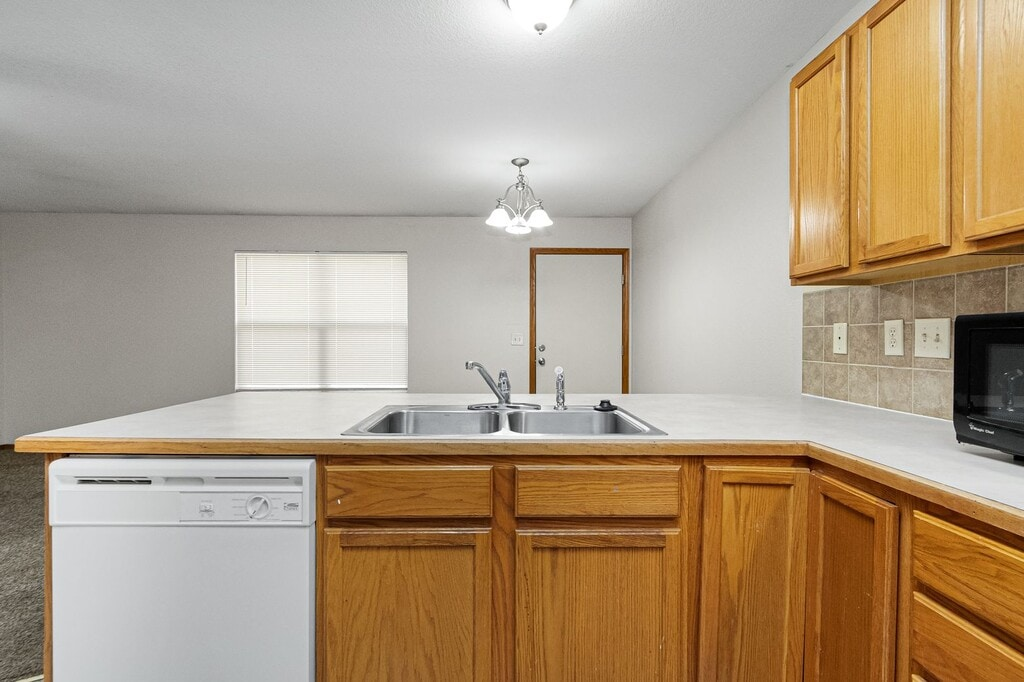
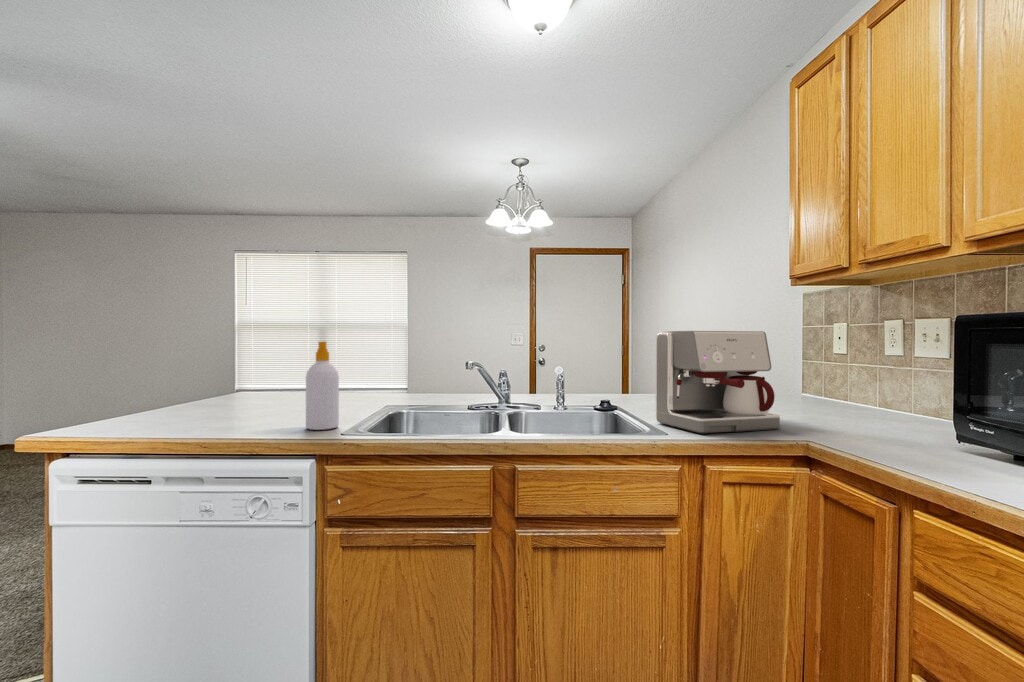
+ soap bottle (322, 384)
+ coffee maker (715, 378)
